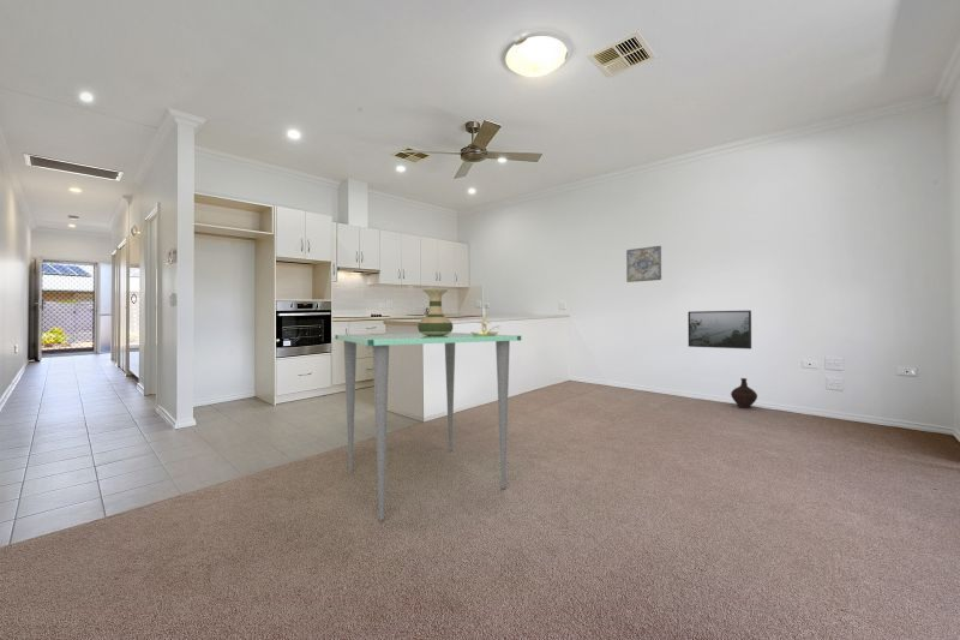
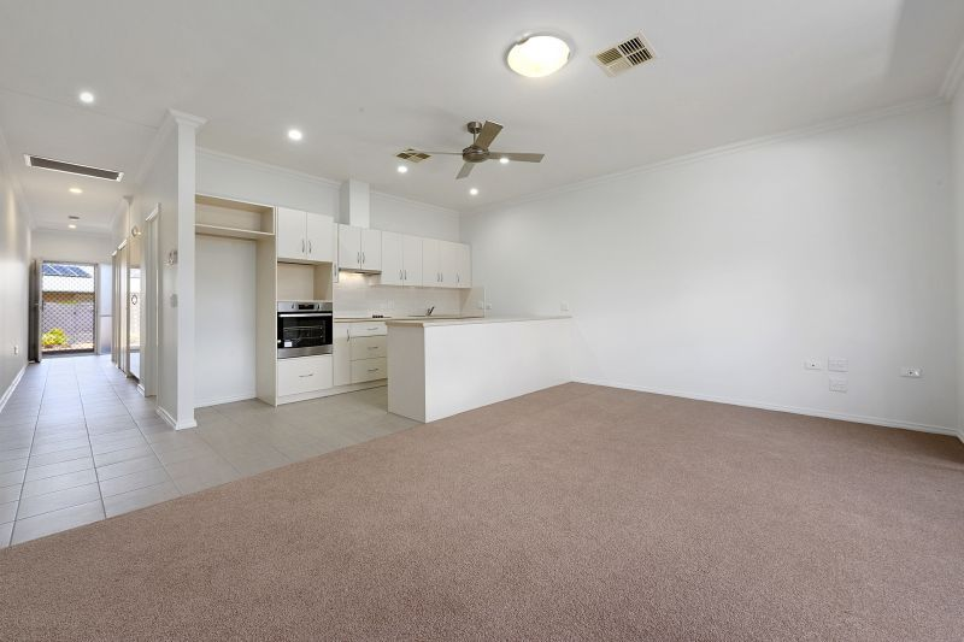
- wall art (643, 264)
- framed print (718, 329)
- vase (434, 312)
- candle holder (485, 321)
- dining table (448, 407)
- ceramic jug (743, 393)
